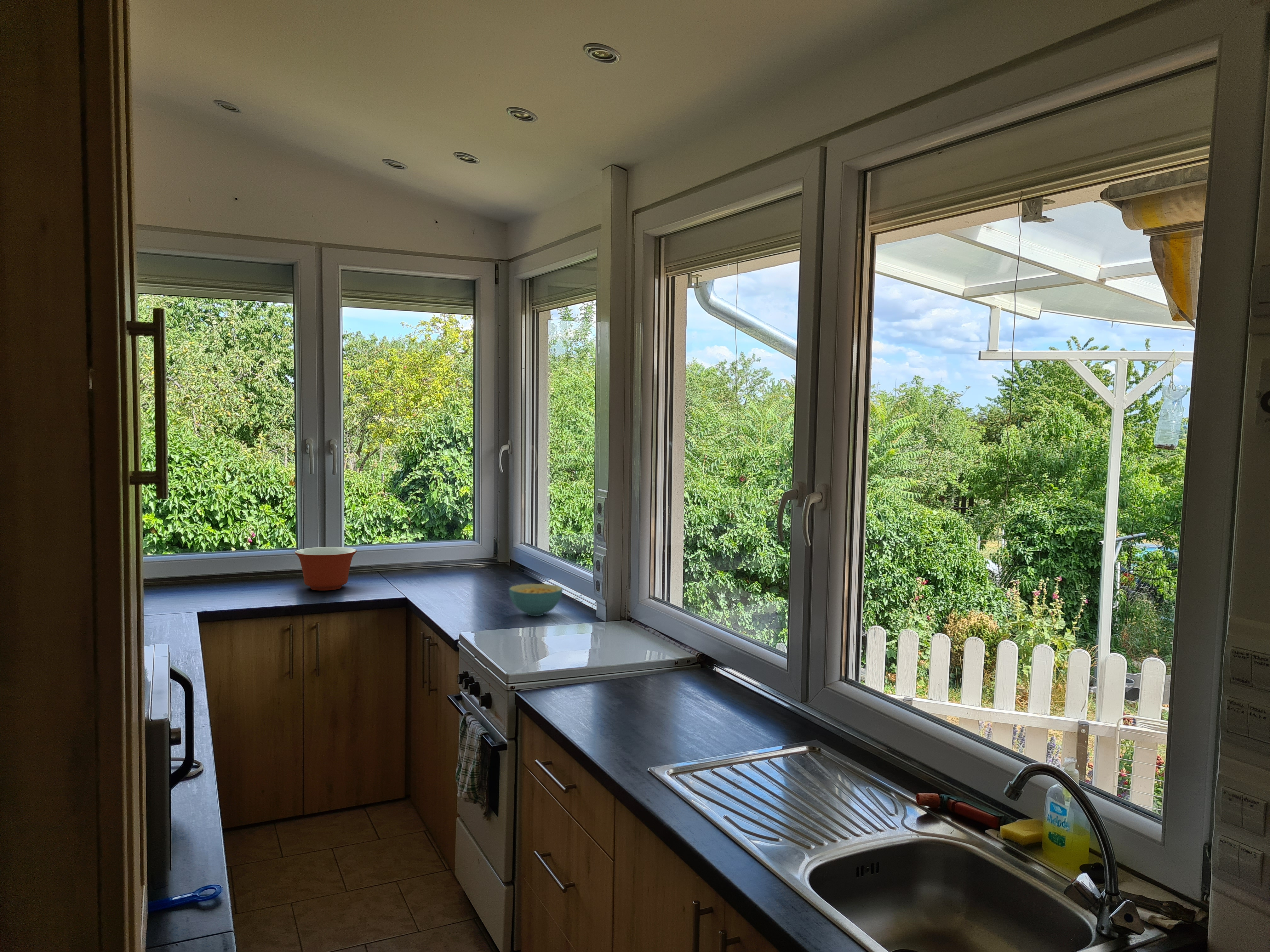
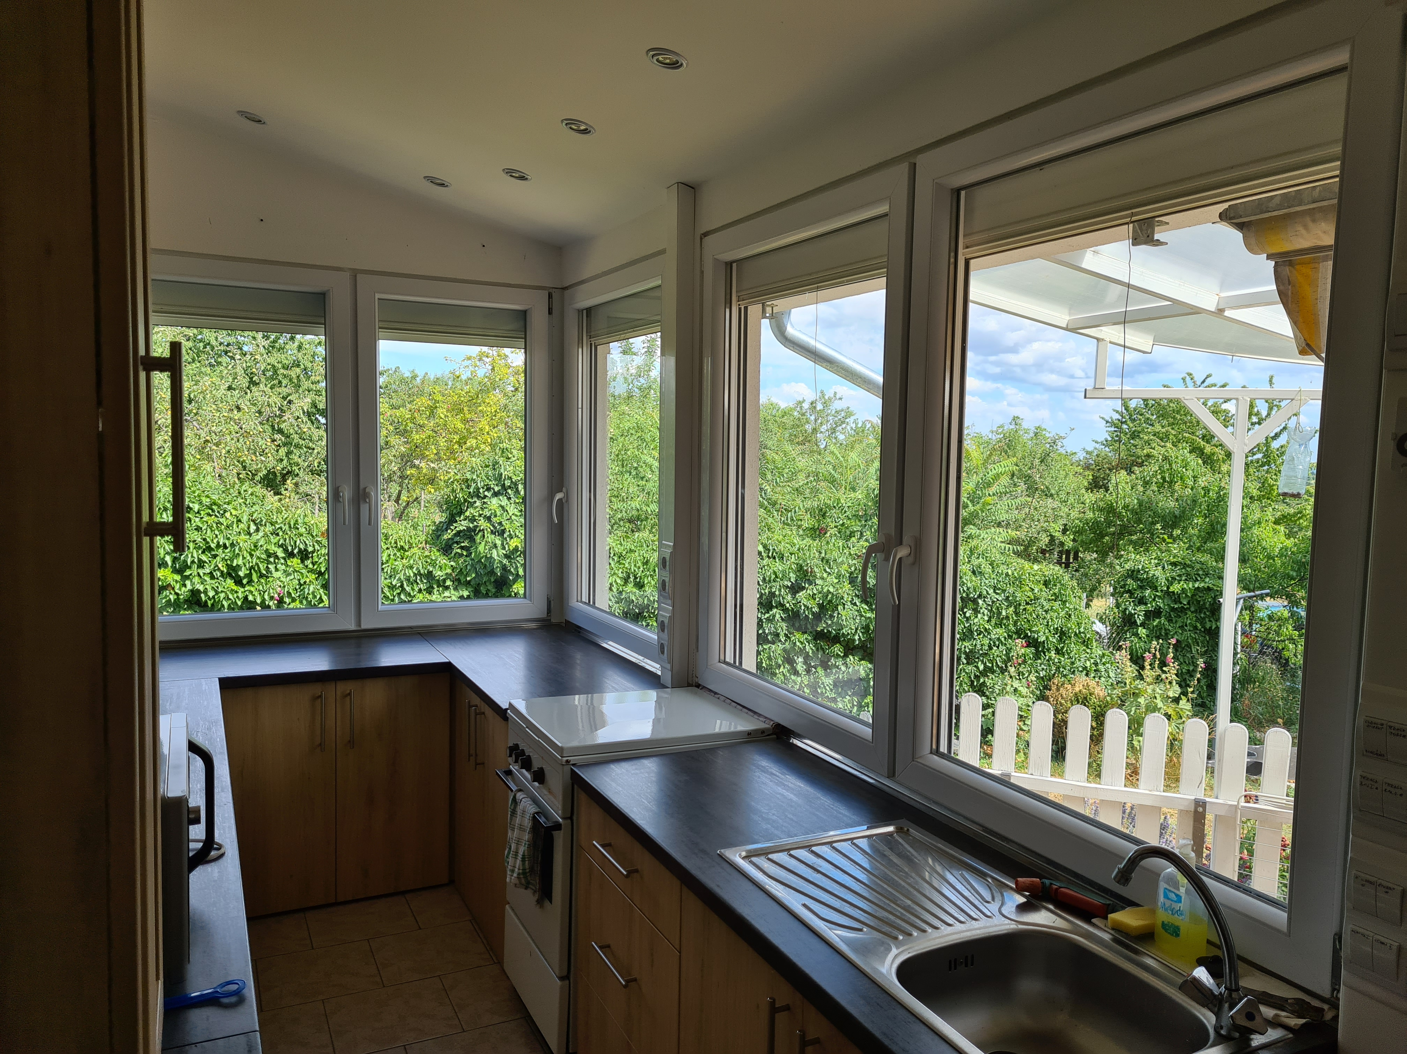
- mixing bowl (326, 569)
- cereal bowl (536, 601)
